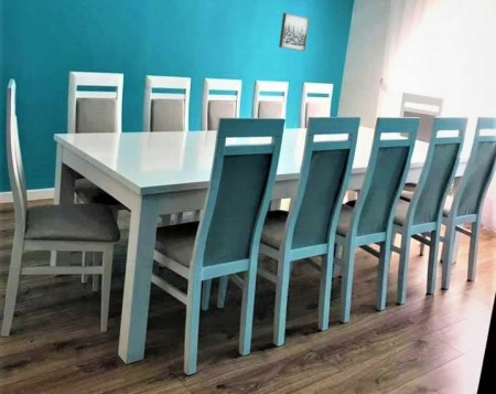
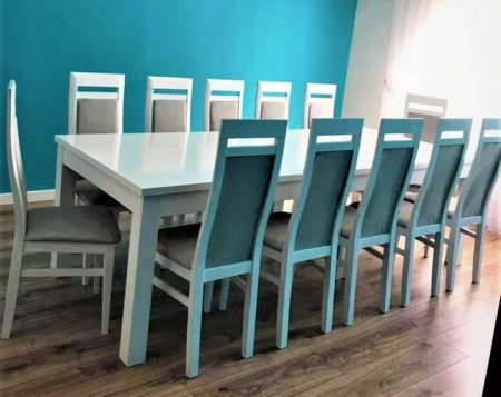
- wall art (294, 32)
